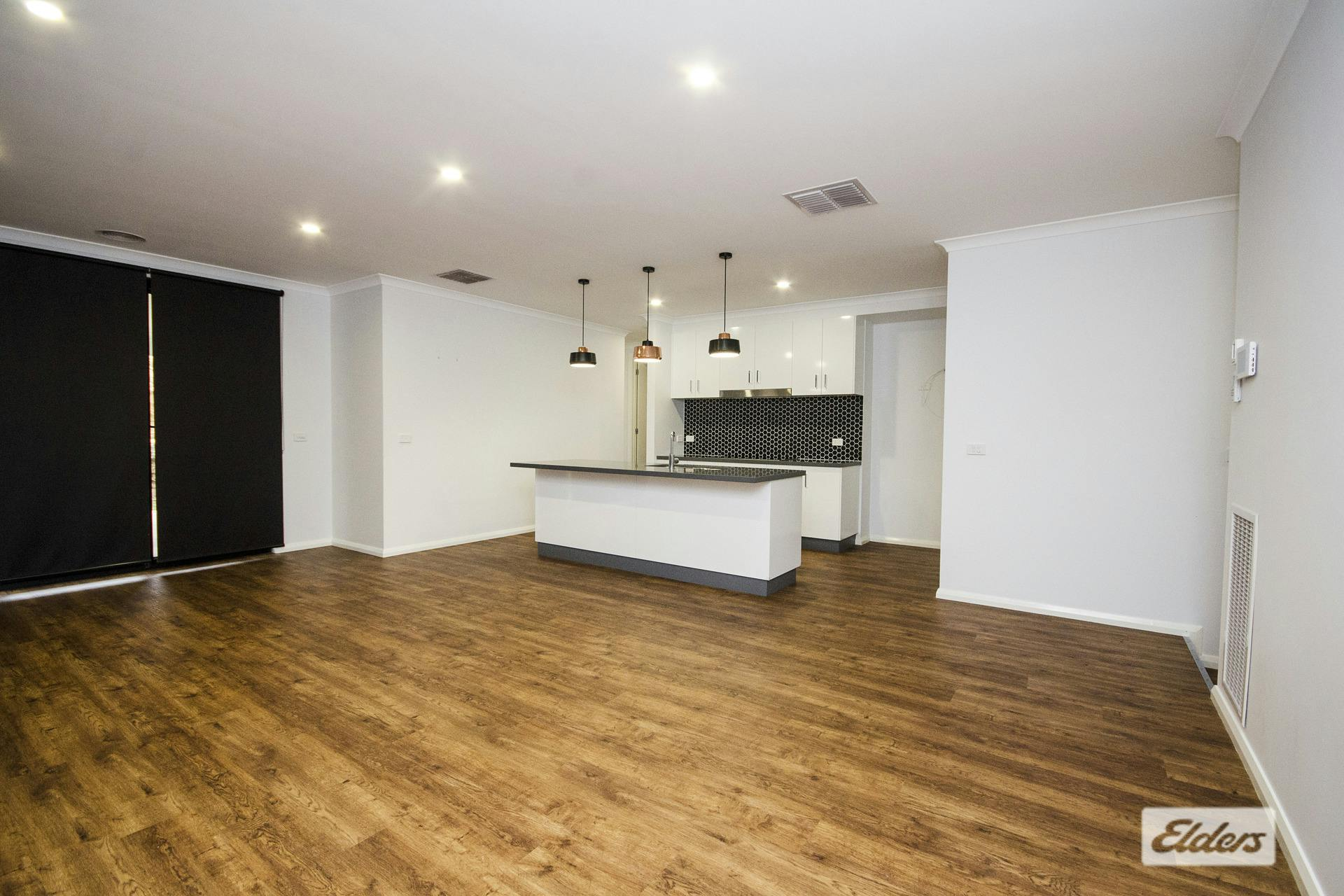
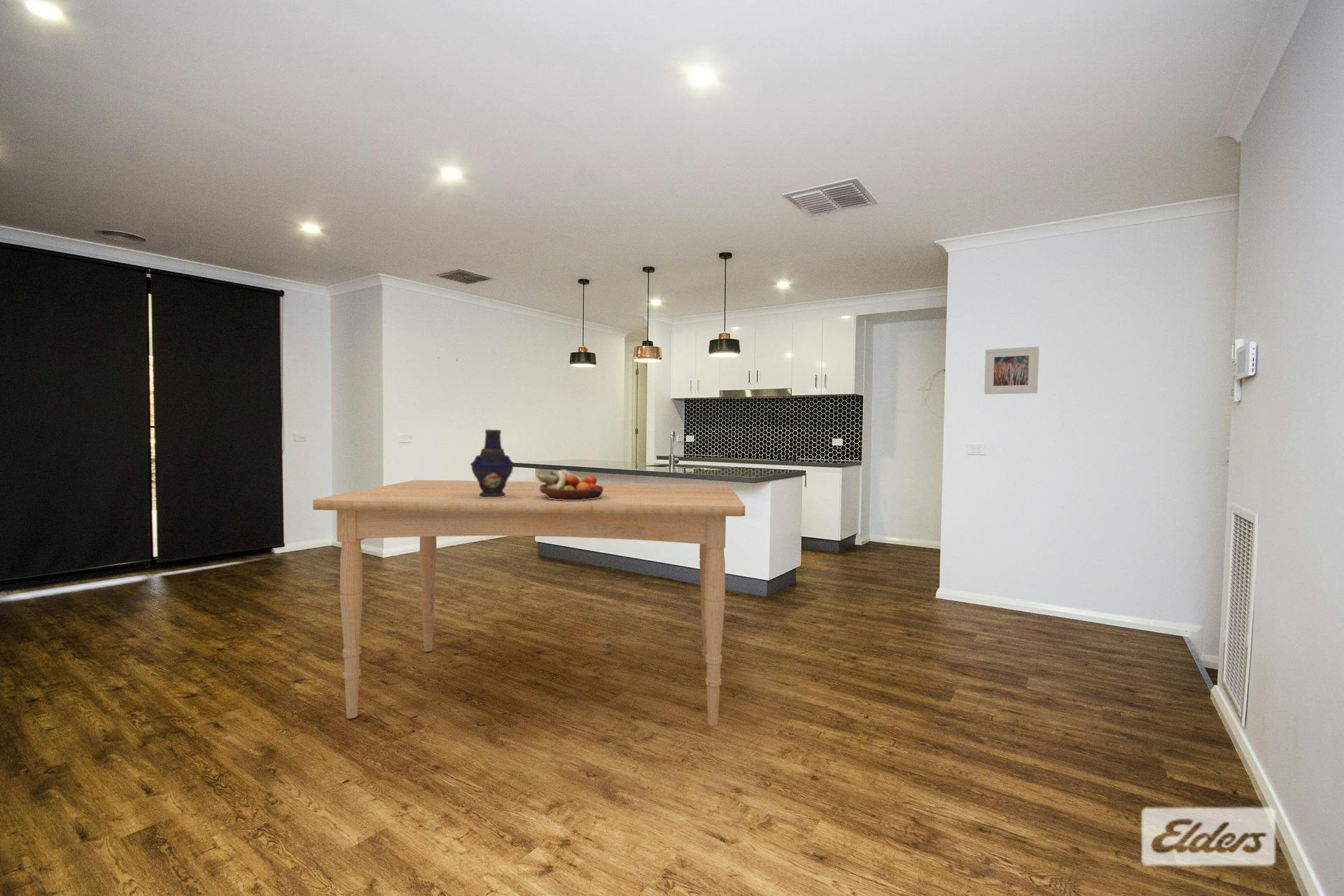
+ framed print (1011, 370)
+ fruit bowl (571, 483)
+ dining table (556, 536)
+ vase (492, 462)
